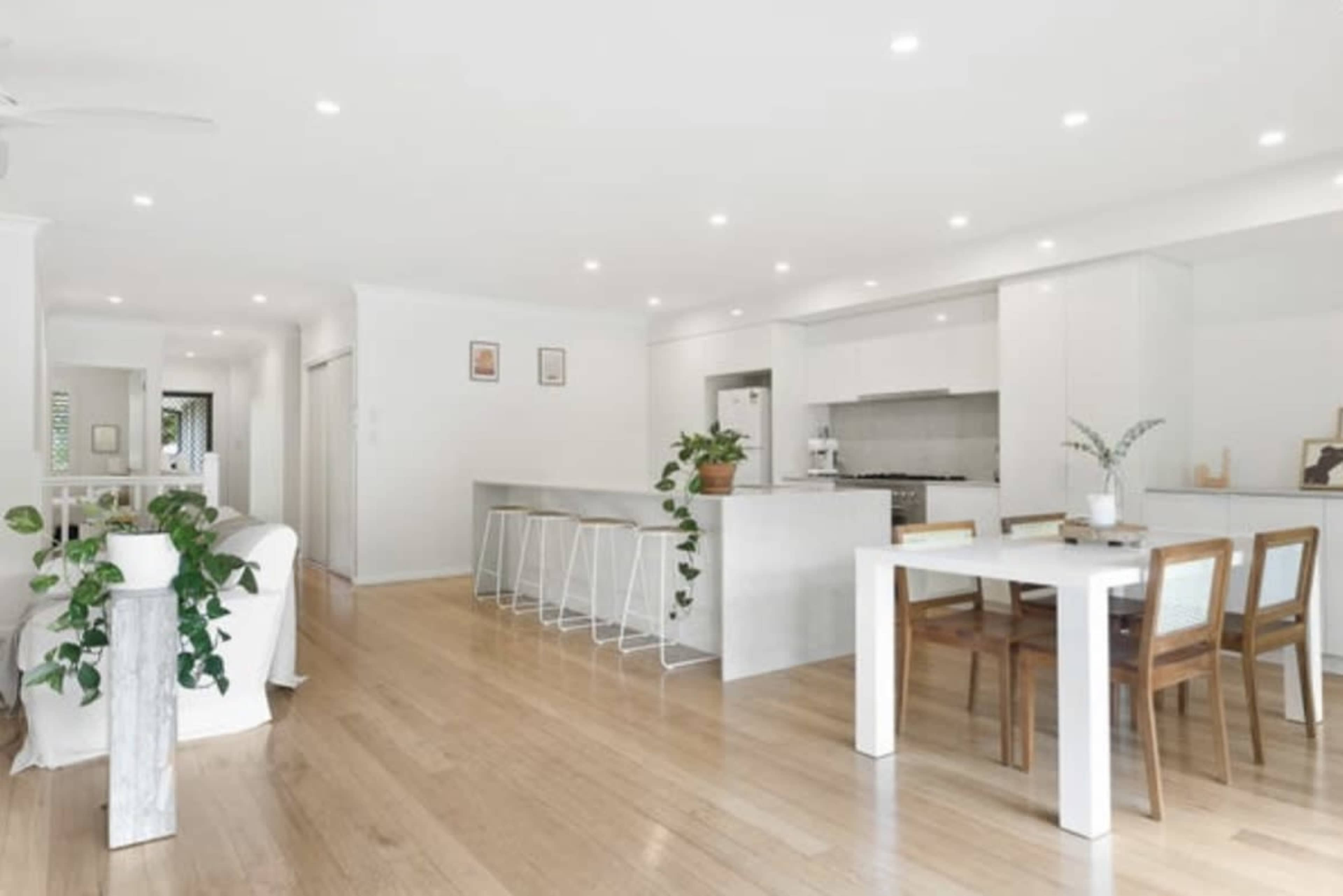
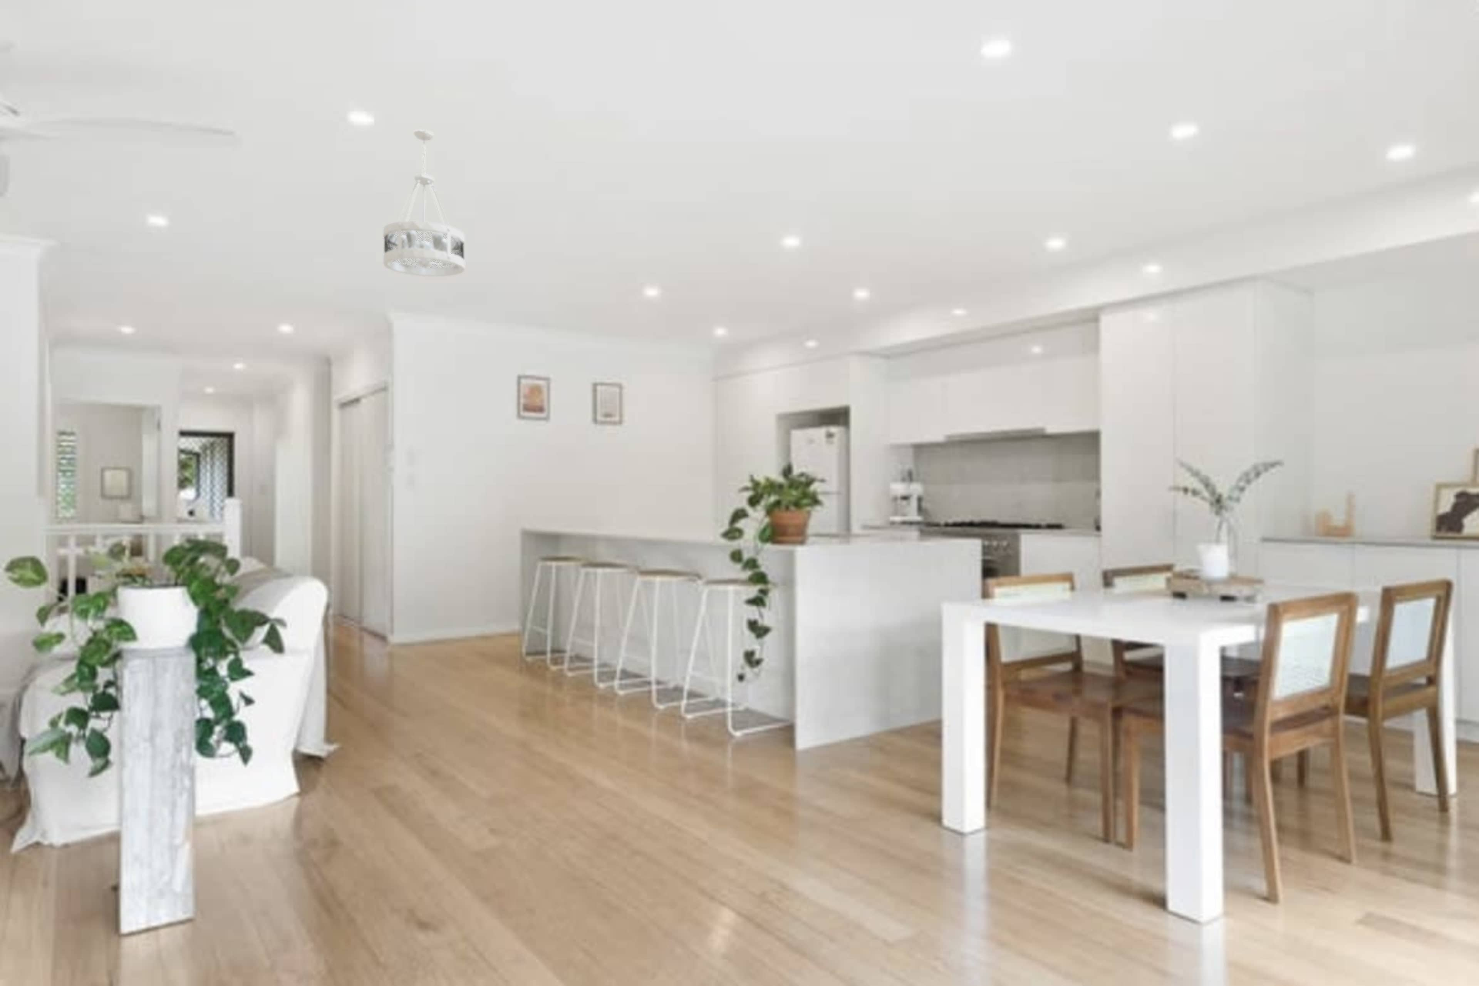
+ ceiling light fixture (424, 200)
